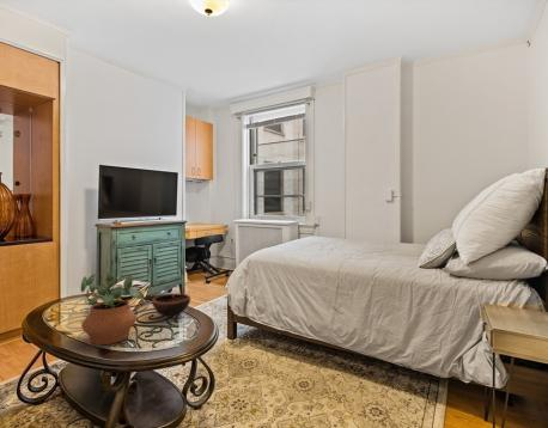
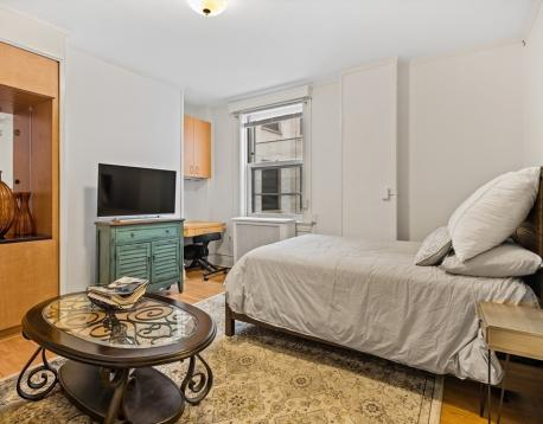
- bowl (171, 306)
- potted plant (115, 305)
